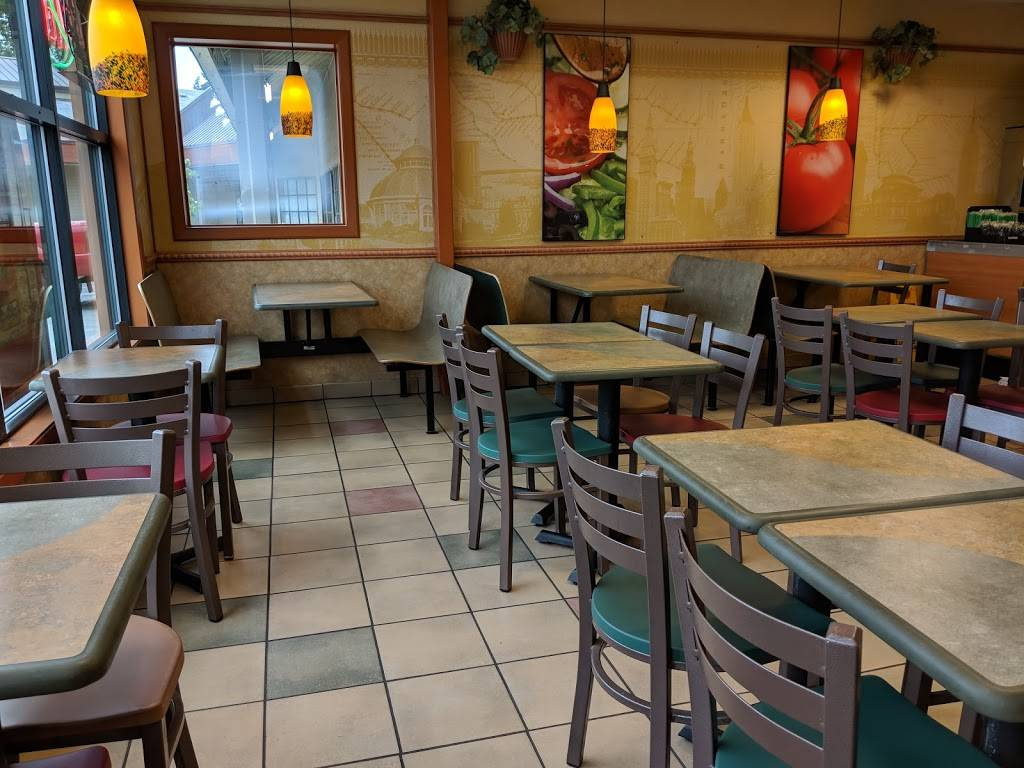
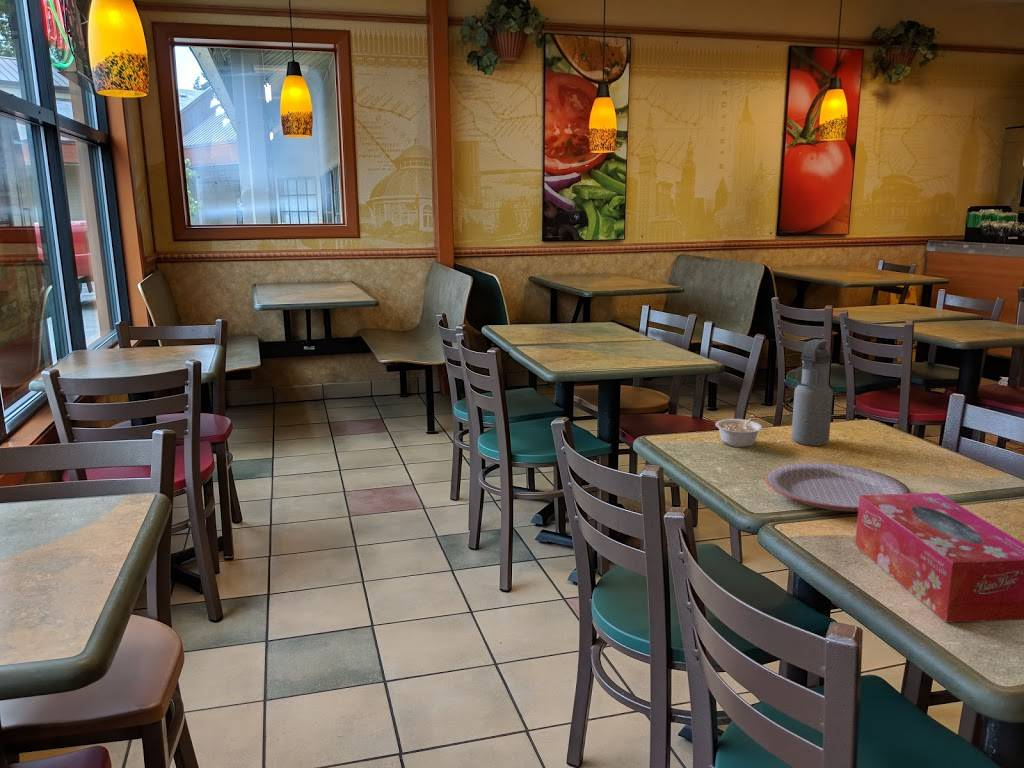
+ tissue box (941, 551)
+ plate (836, 488)
+ legume (738, 431)
+ water bottle (813, 391)
